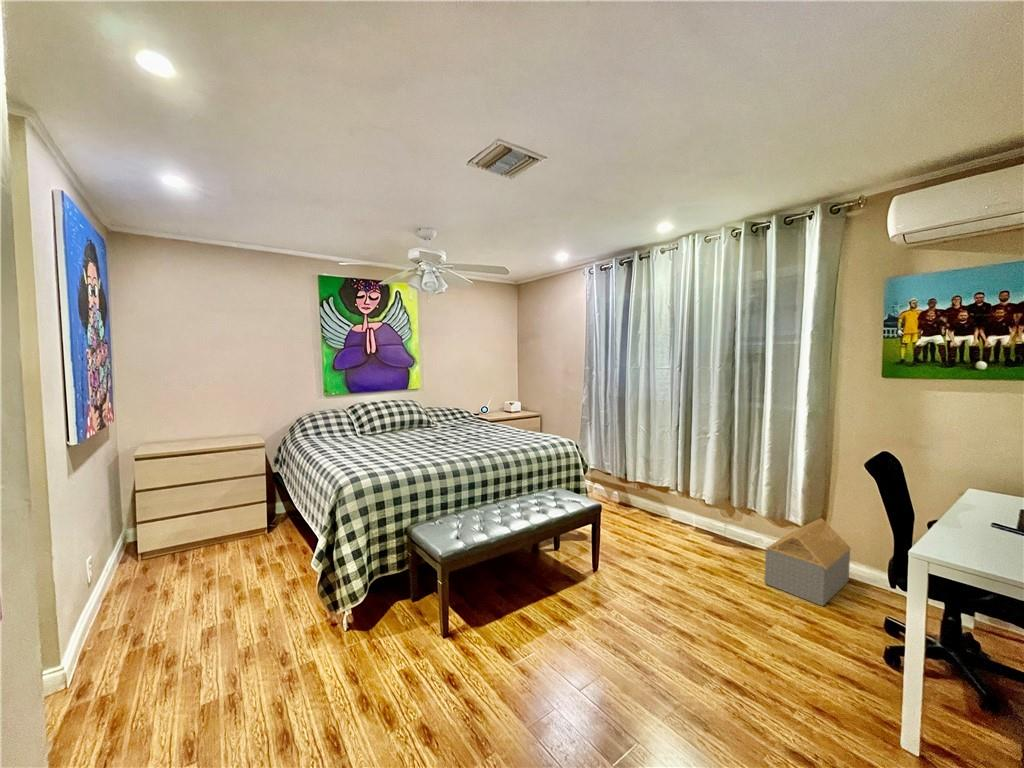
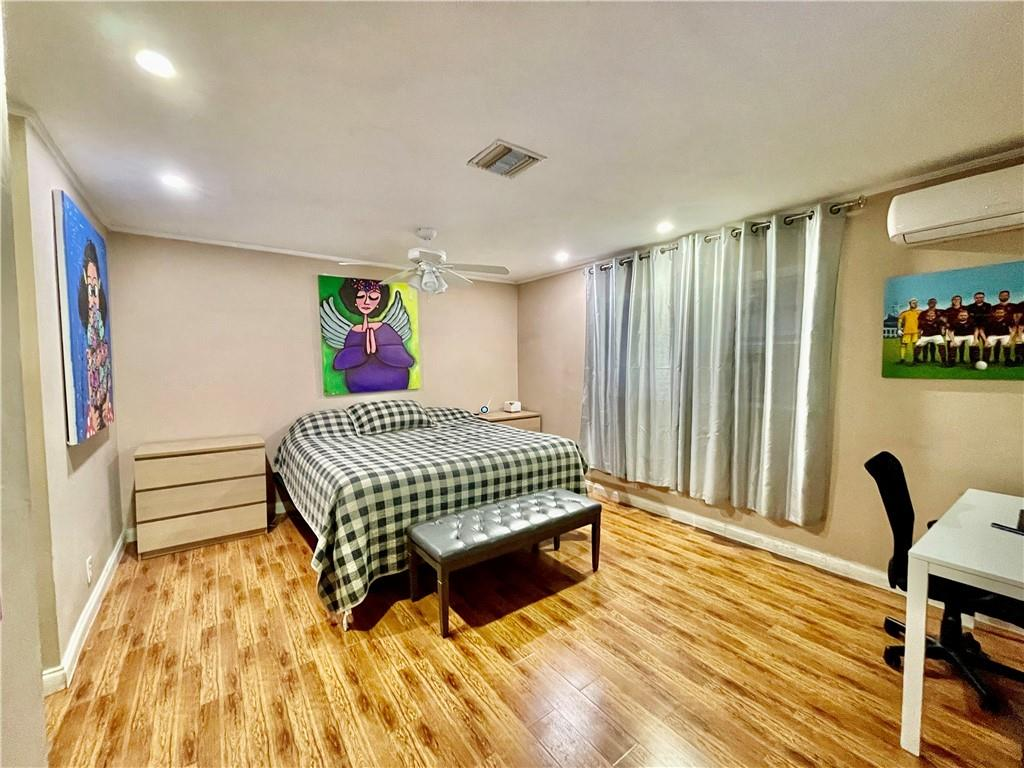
- basket (807, 553)
